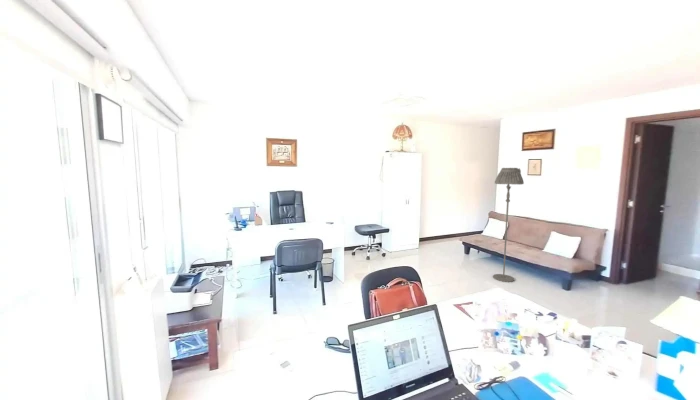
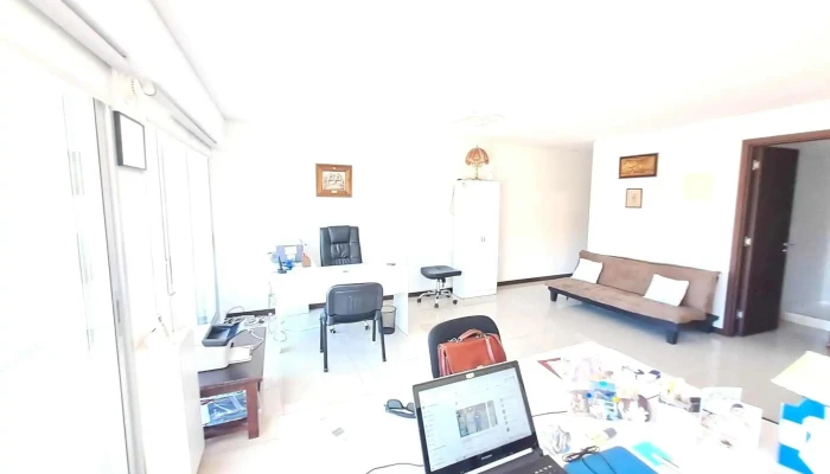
- floor lamp (506, 224)
